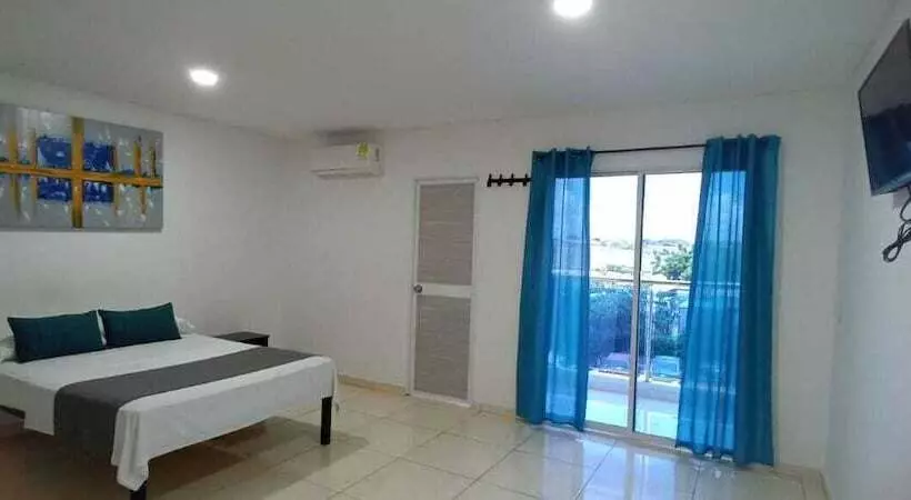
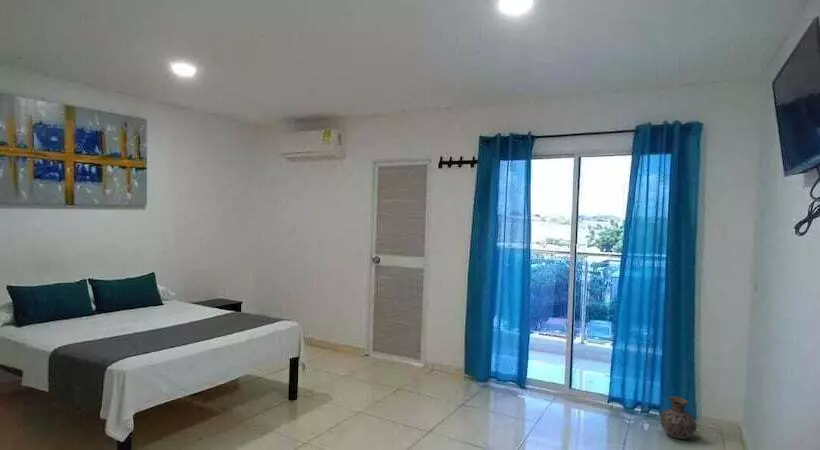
+ ceramic jug (678, 417)
